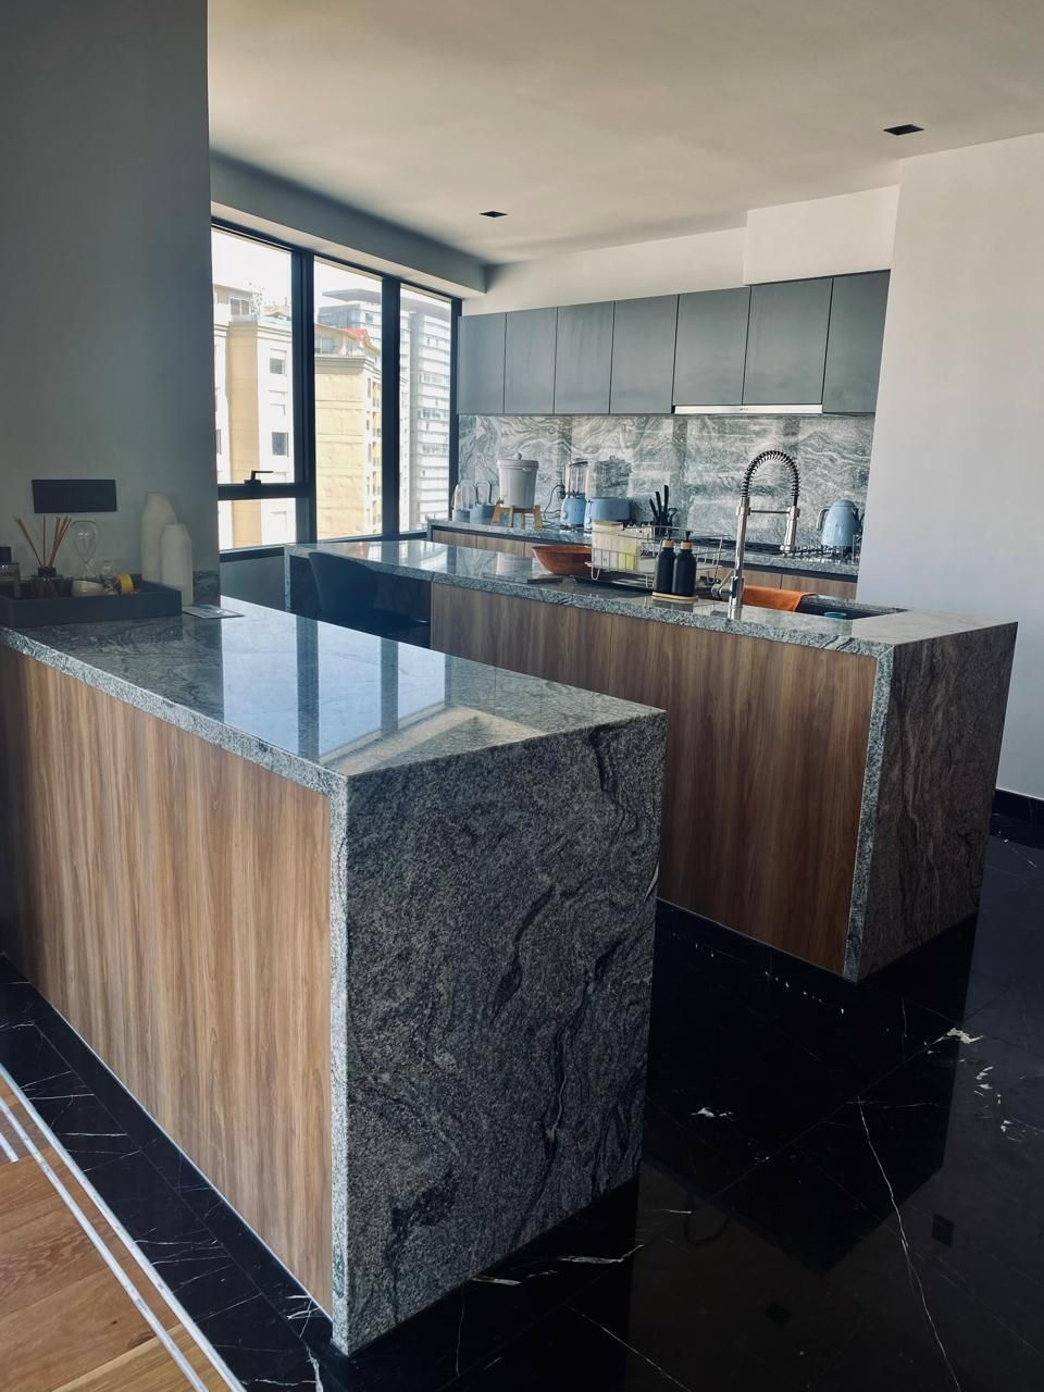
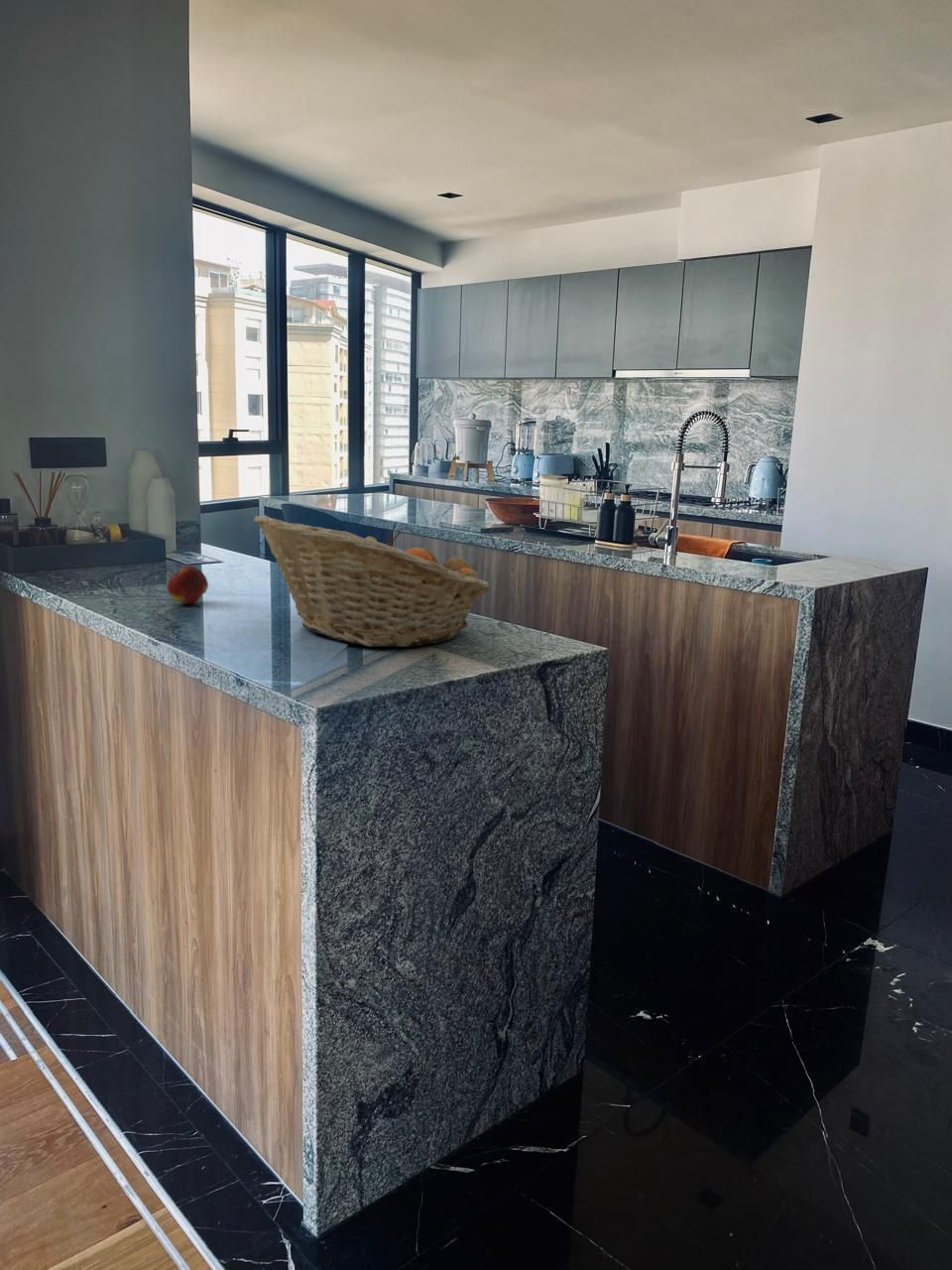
+ fruit basket (370, 573)
+ apple (186, 584)
